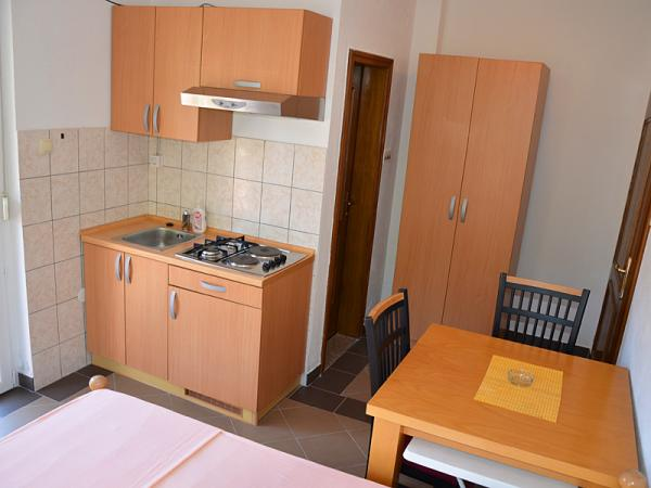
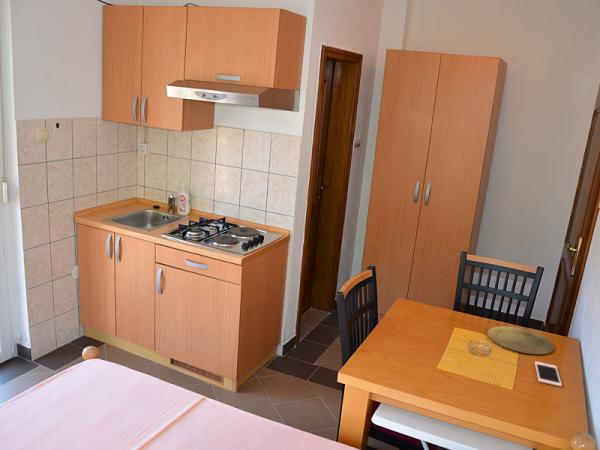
+ cell phone (547, 373)
+ plate (519, 339)
